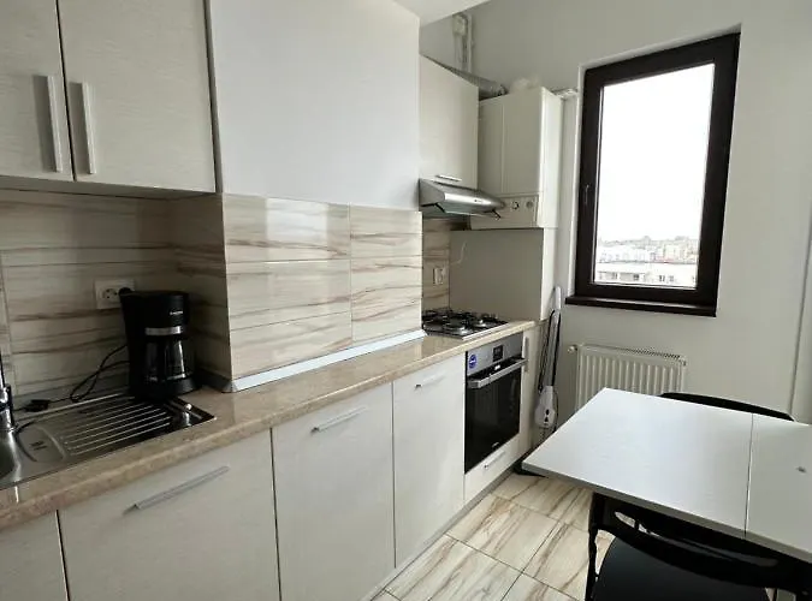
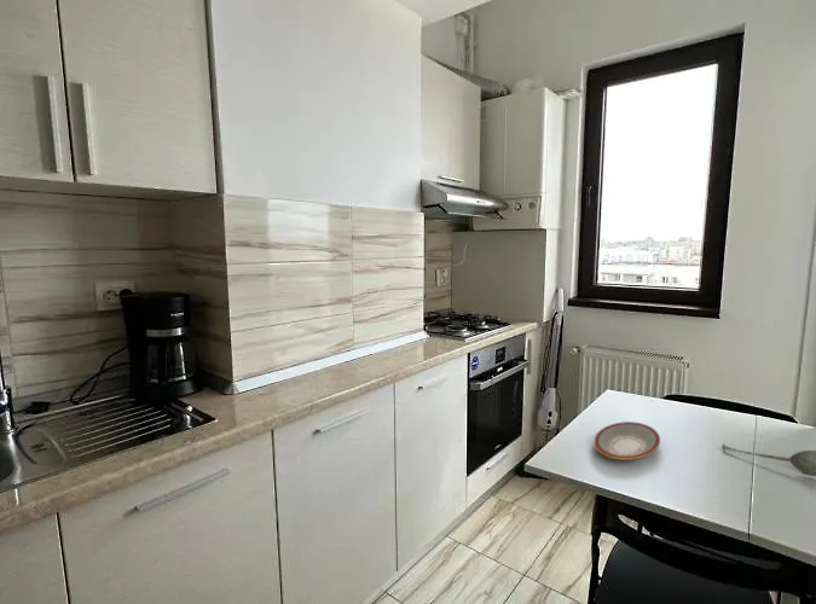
+ plate (626, 442)
+ soupspoon (774, 455)
